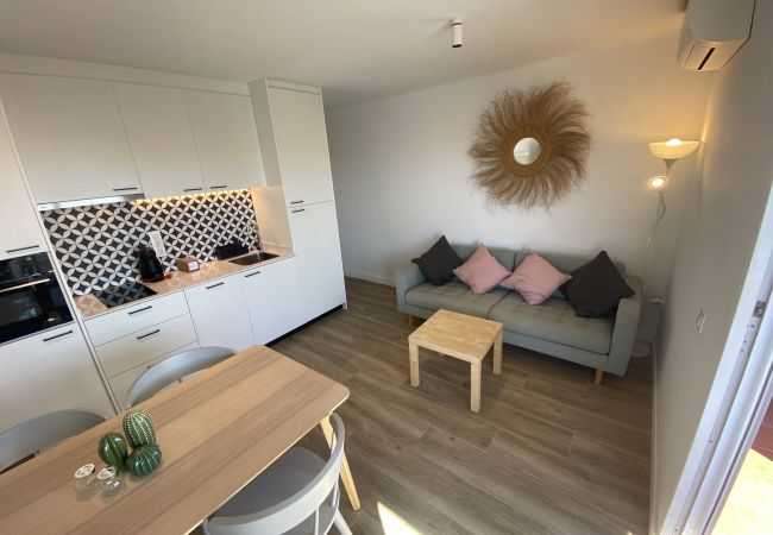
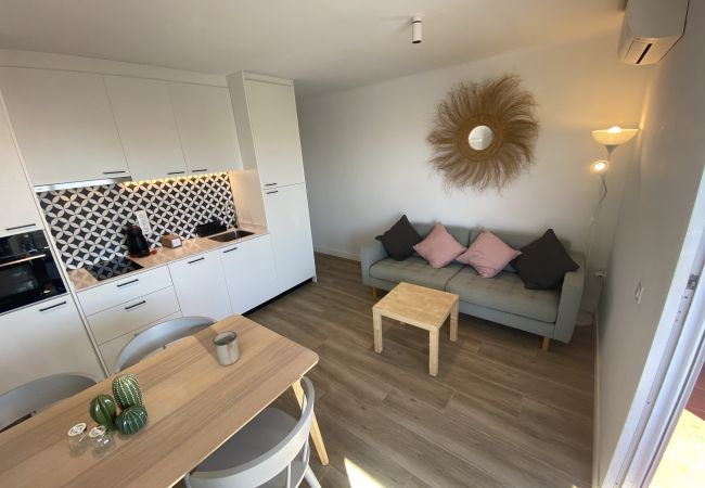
+ mug (227, 347)
